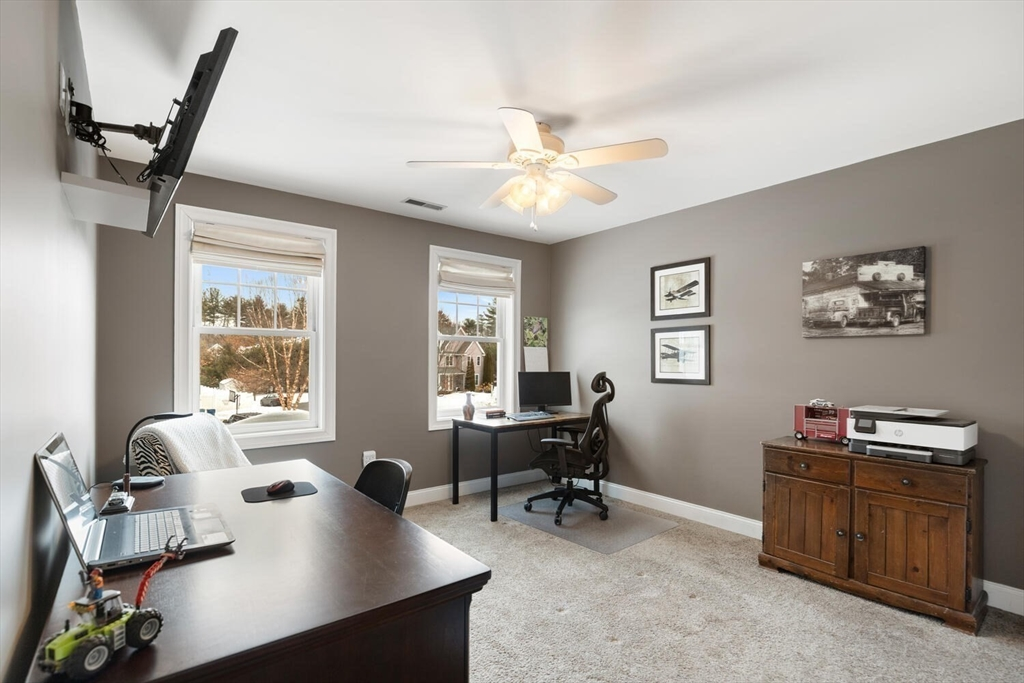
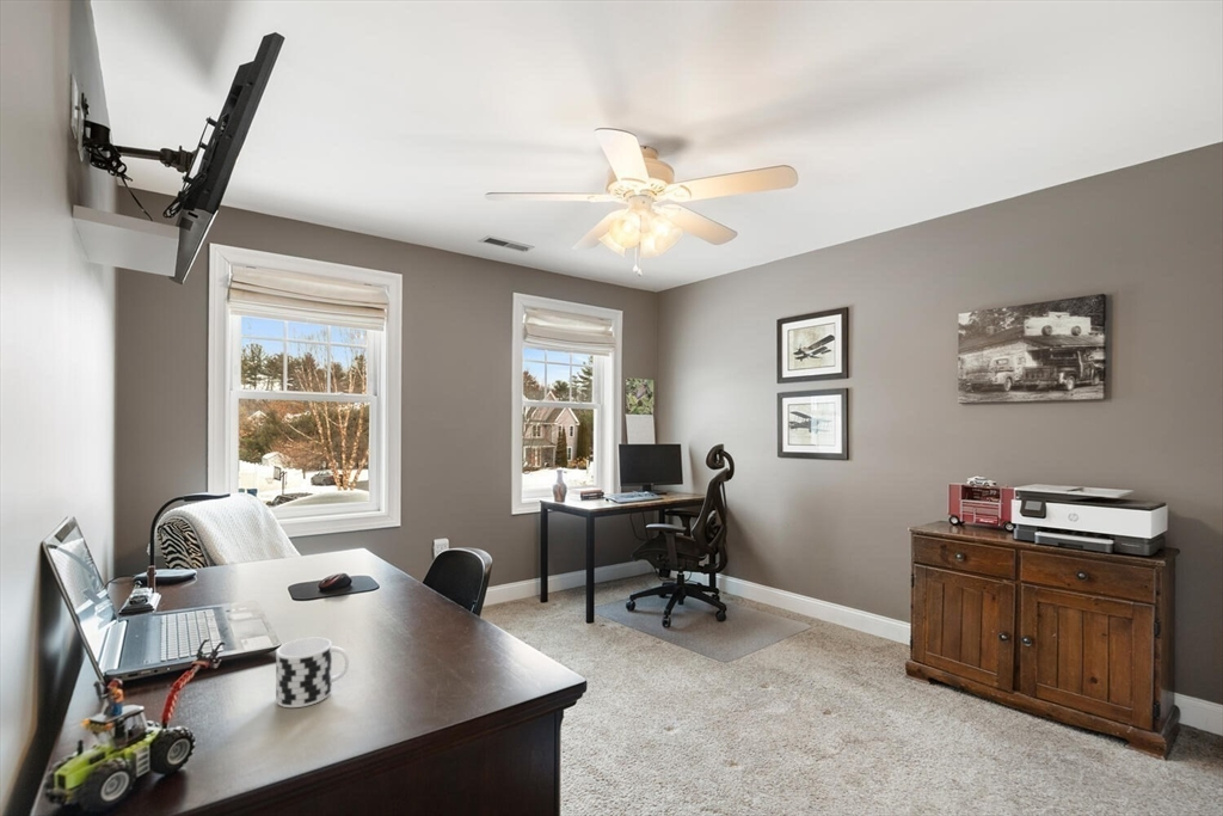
+ cup (313, 670)
